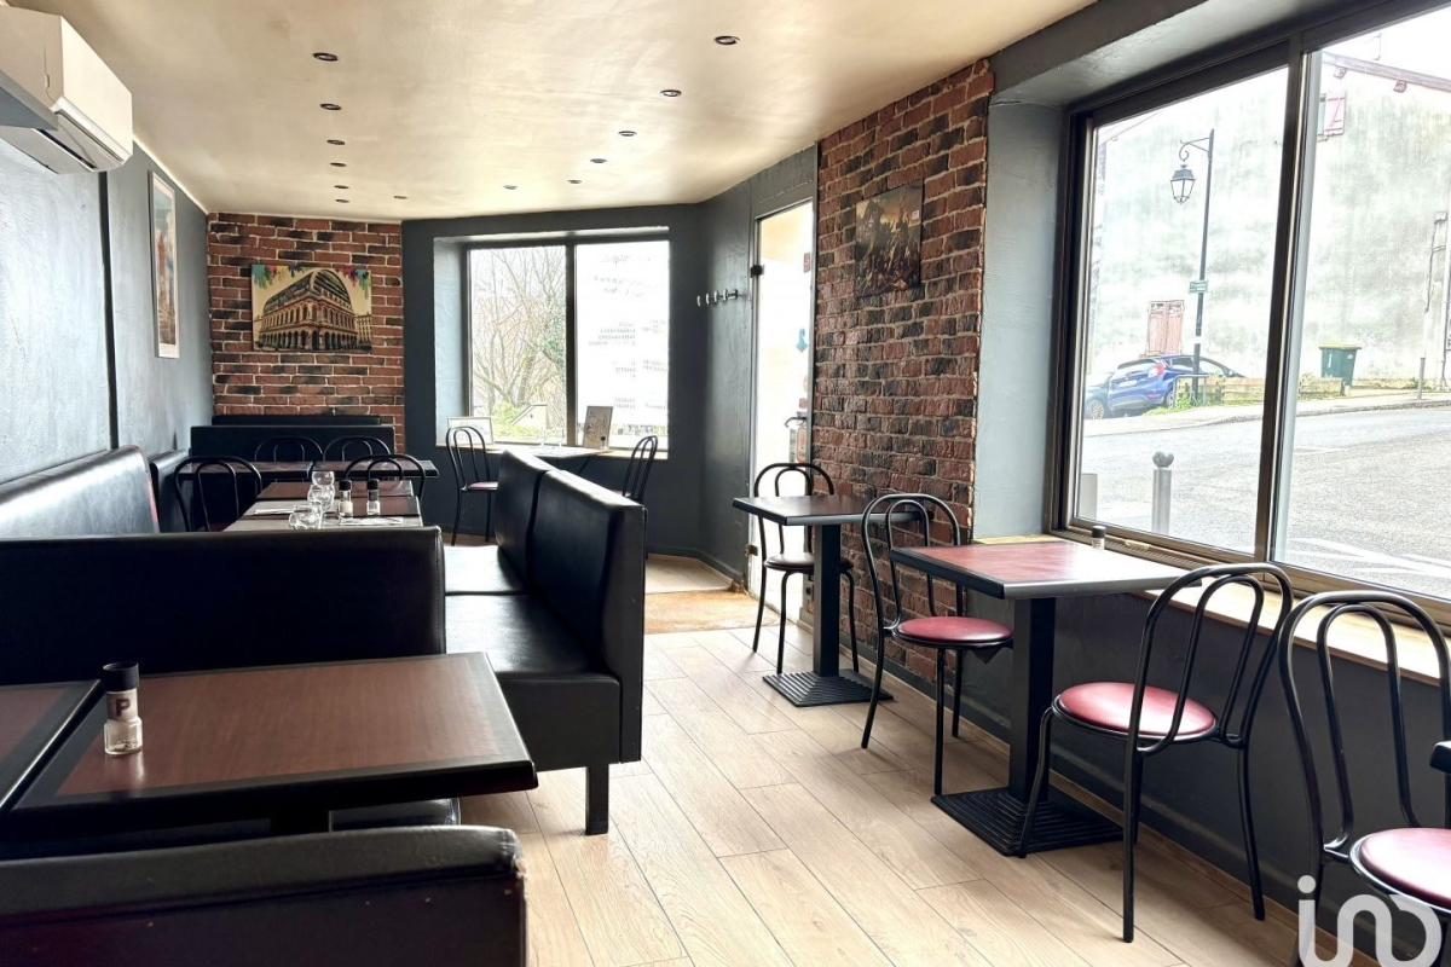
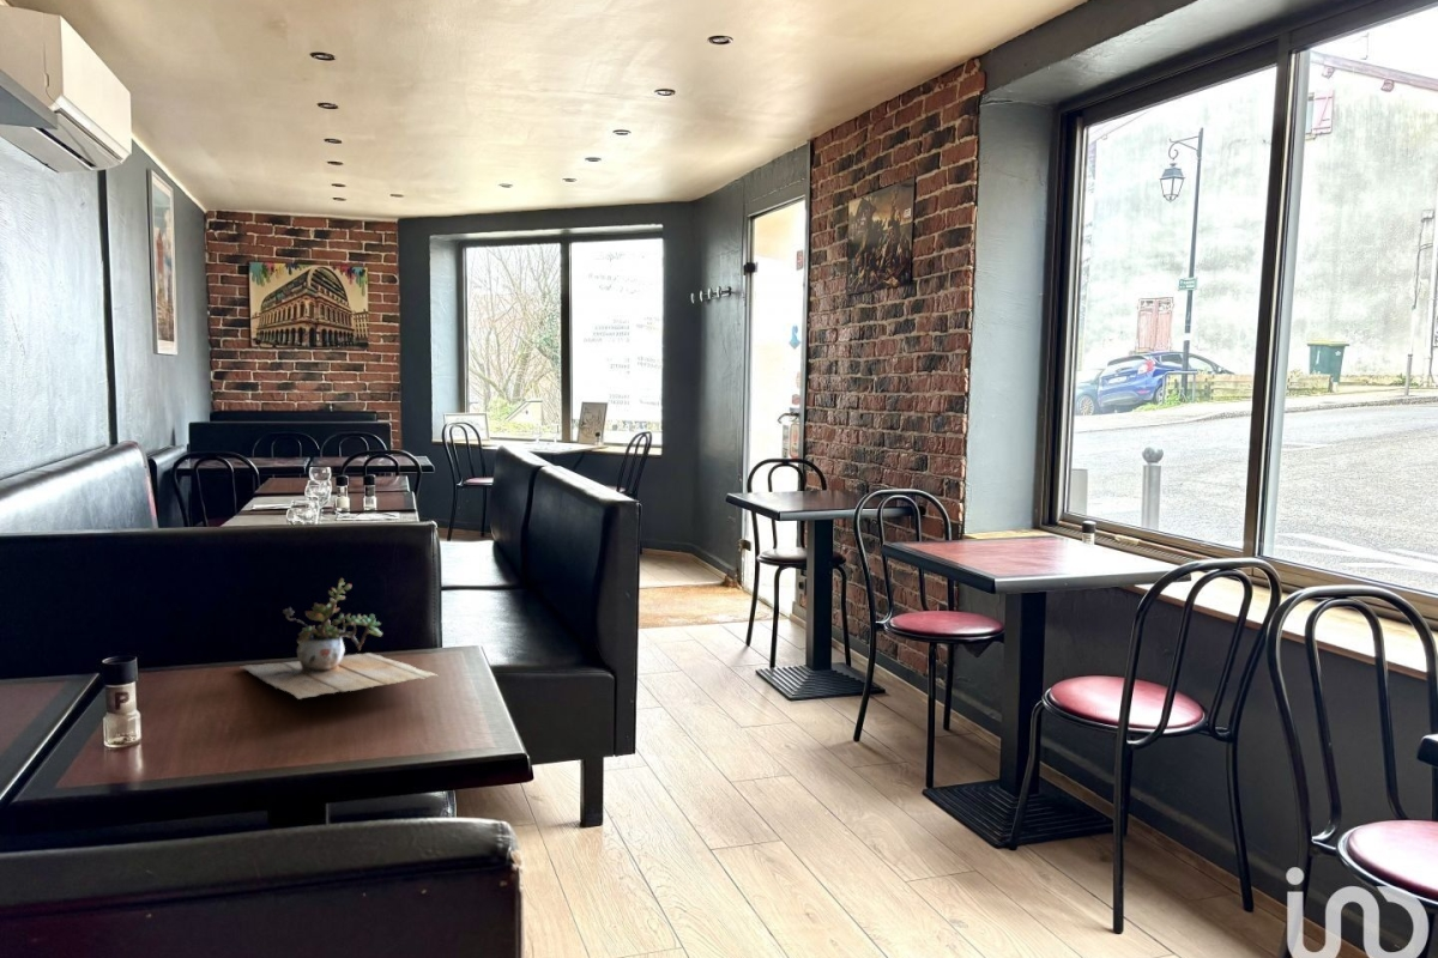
+ succulent plant (336, 631)
